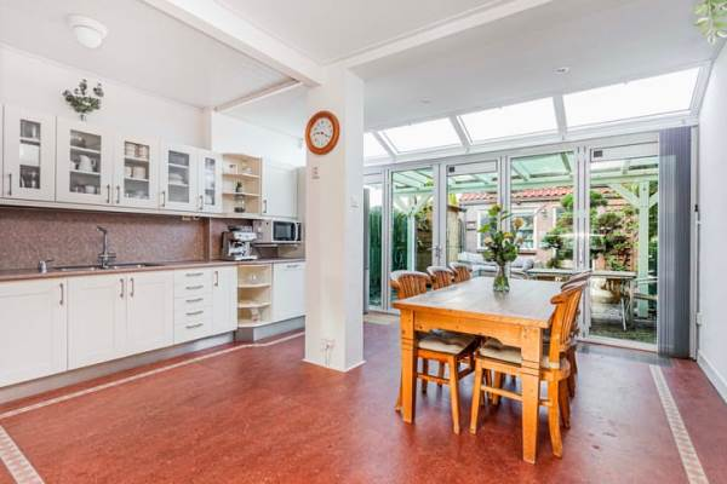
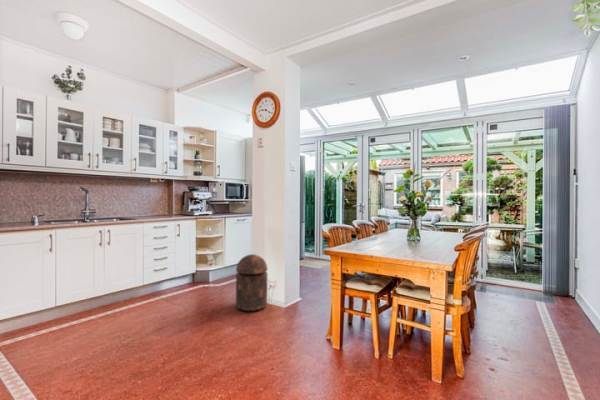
+ trash can (251, 280)
